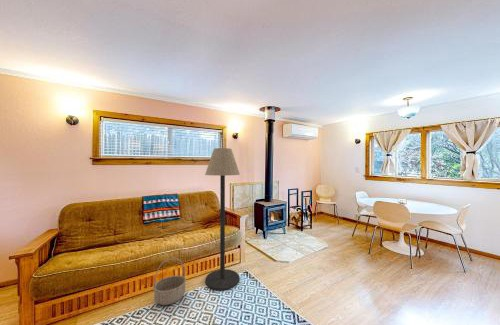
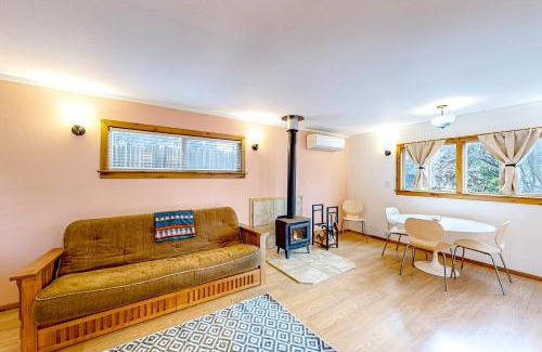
- floor lamp (222, 214)
- basket (170, 278)
